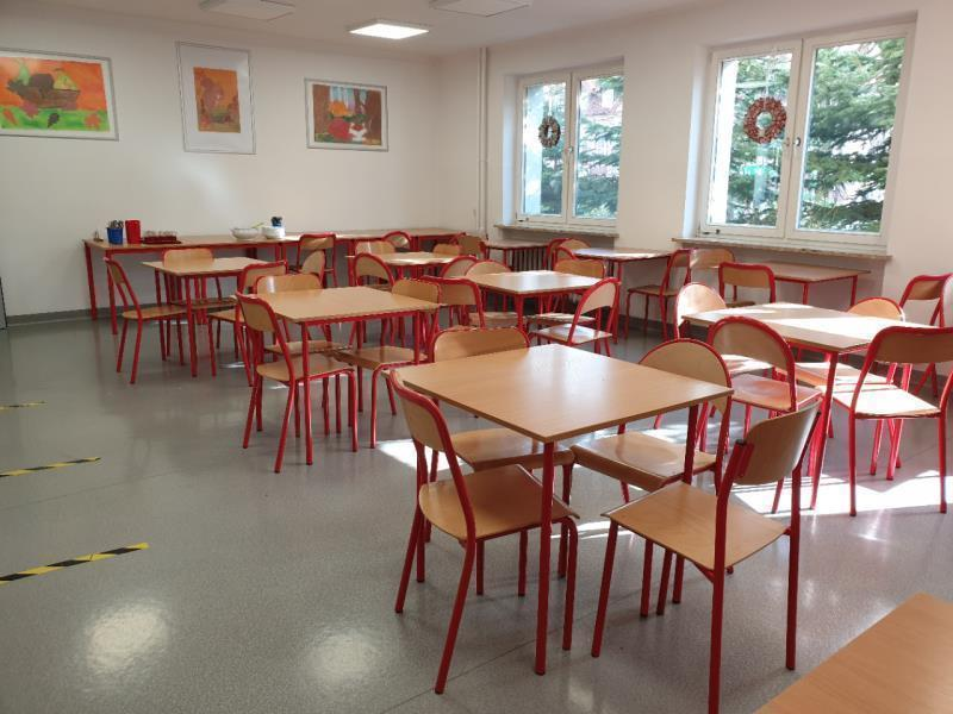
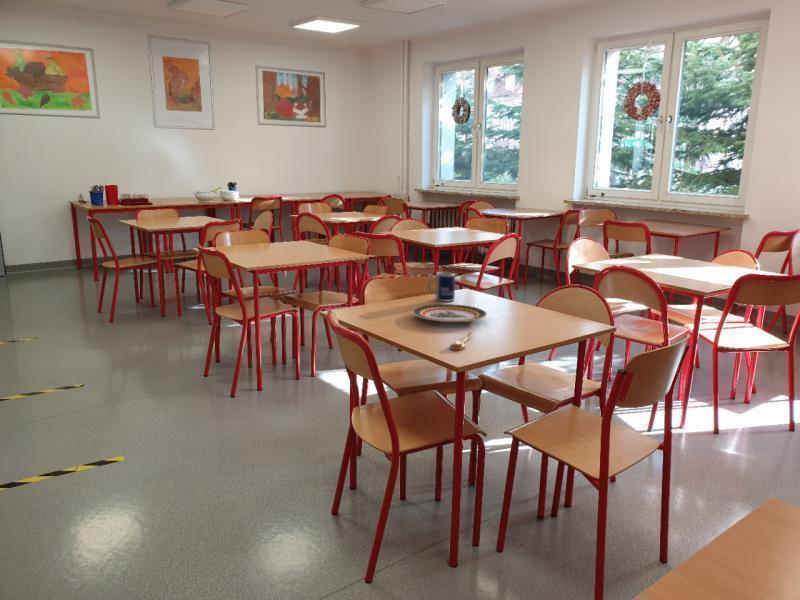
+ mug (440, 286)
+ plate (449, 314)
+ spoon (462, 341)
